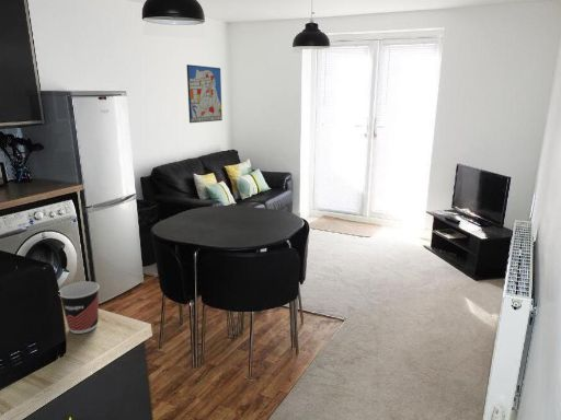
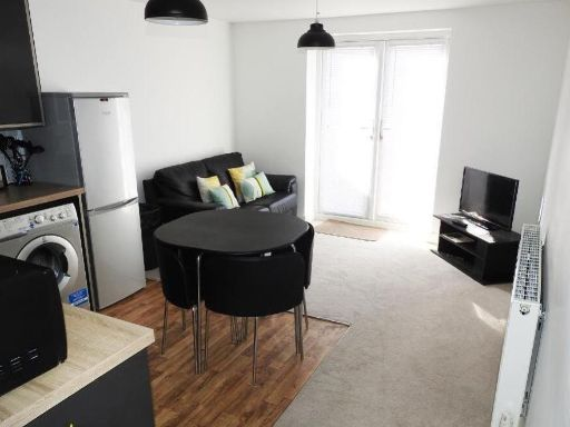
- wall art (205, 94)
- cup (81, 307)
